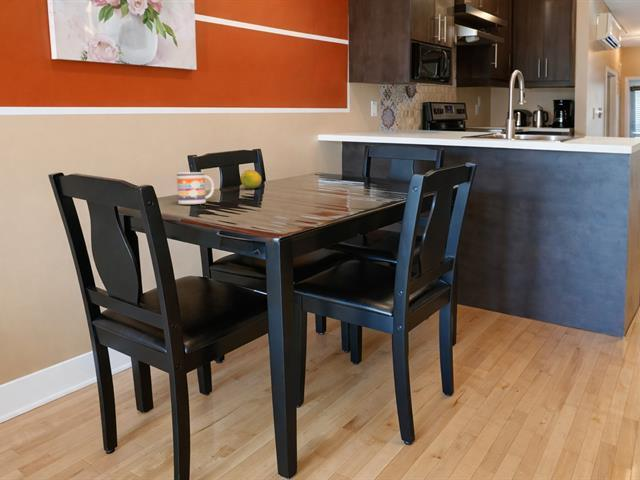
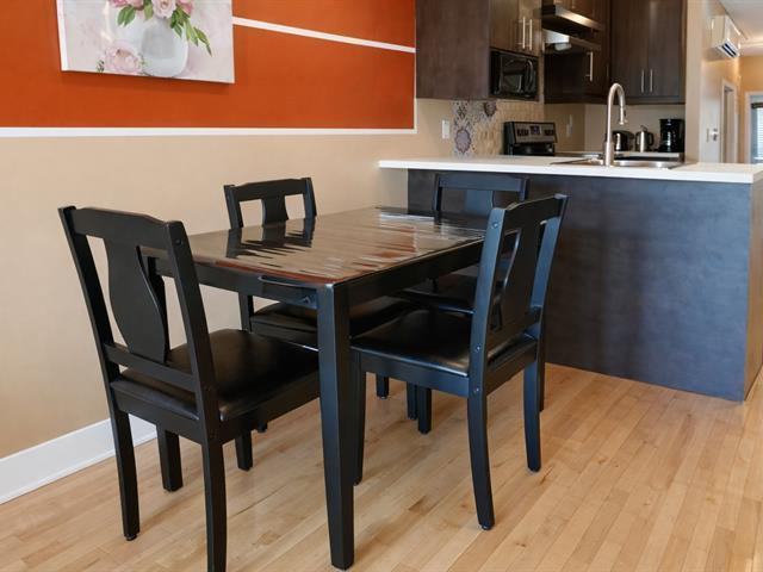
- mug (194, 187)
- fruit (251, 179)
